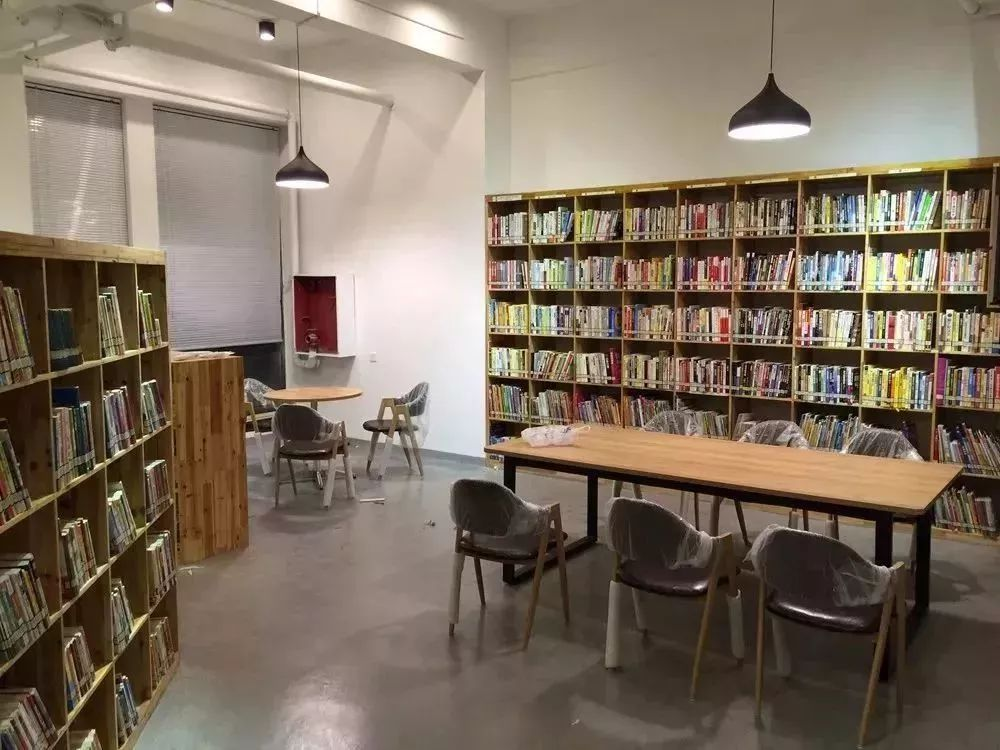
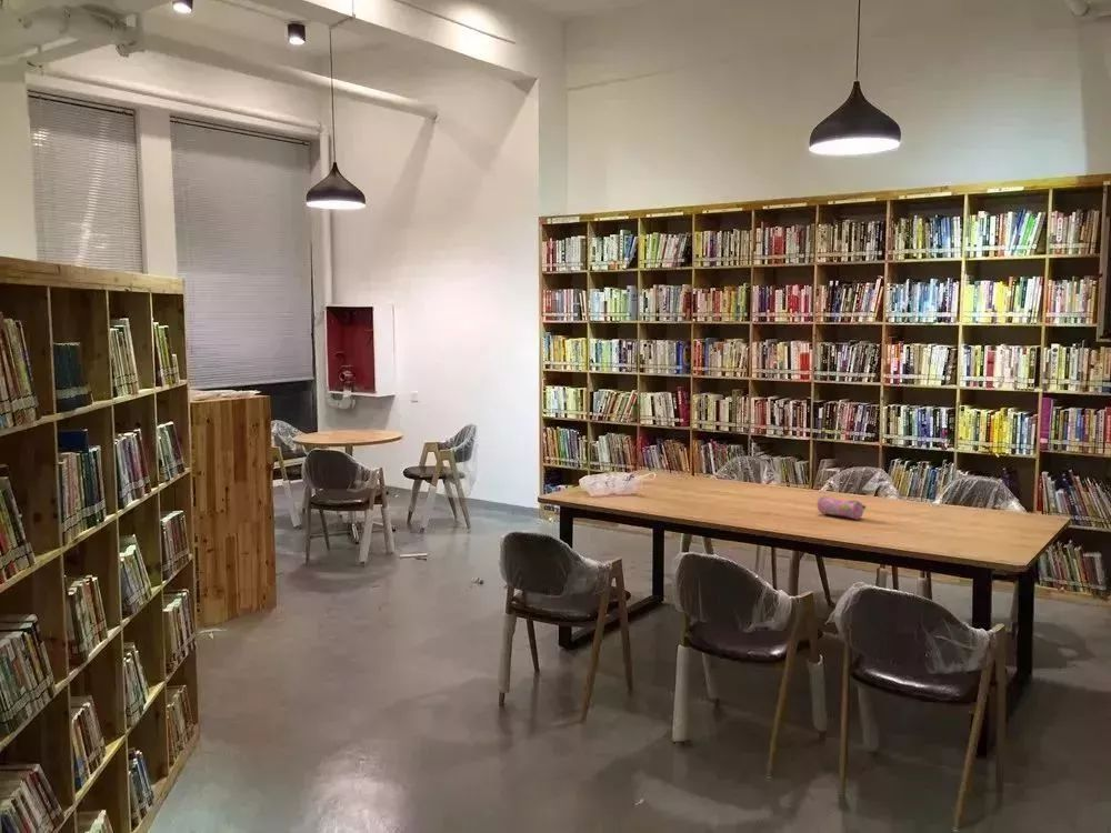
+ pencil case (840, 506)
